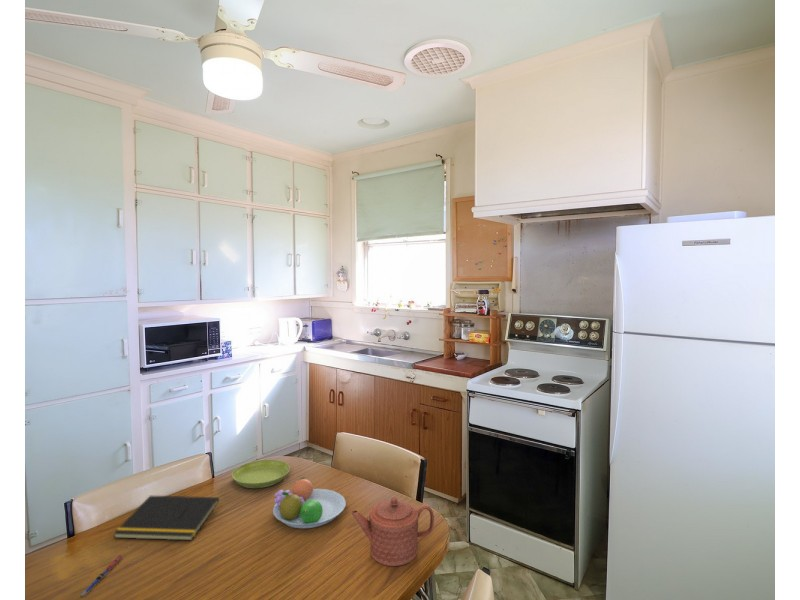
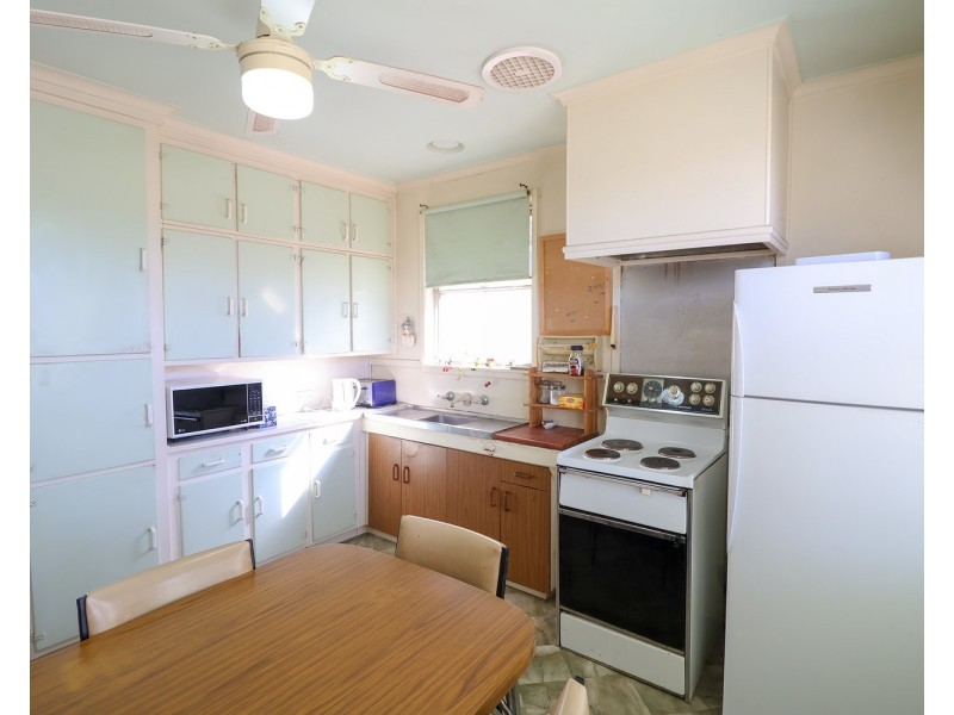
- notepad (169, 516)
- saucer (261, 474)
- pen (102, 574)
- teapot (393, 524)
- fruit bowl (308, 499)
